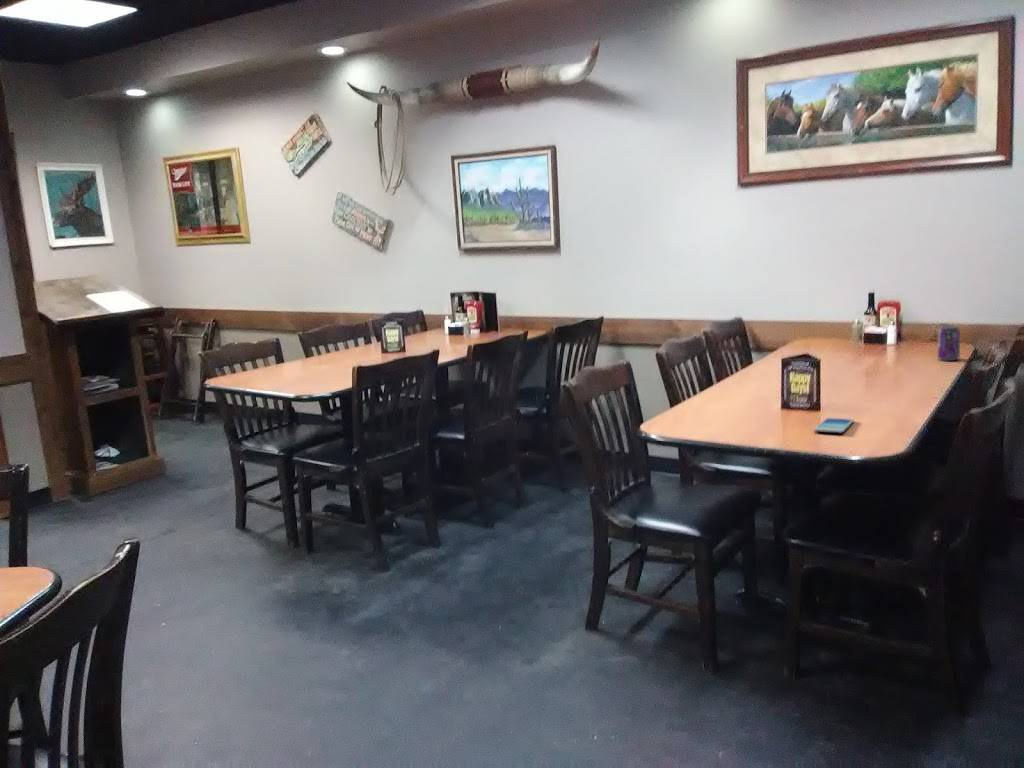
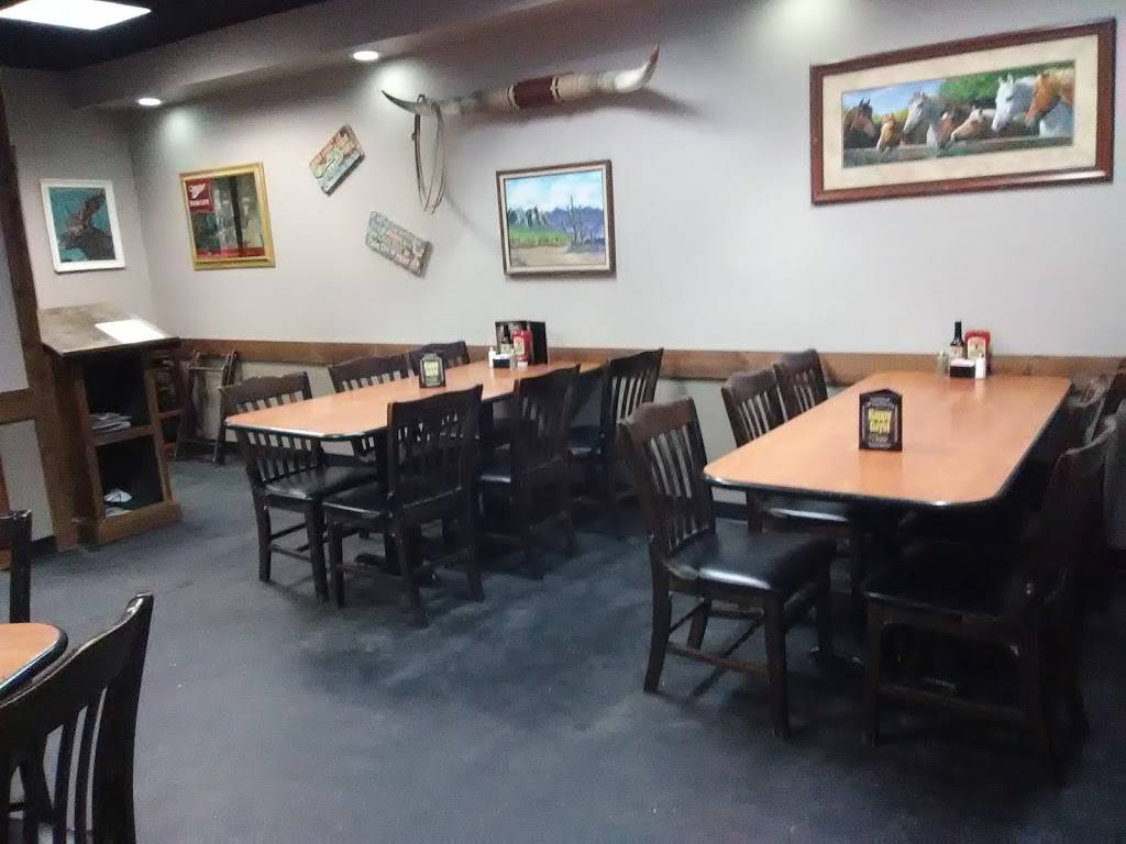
- beverage can (948, 343)
- smartphone (834, 425)
